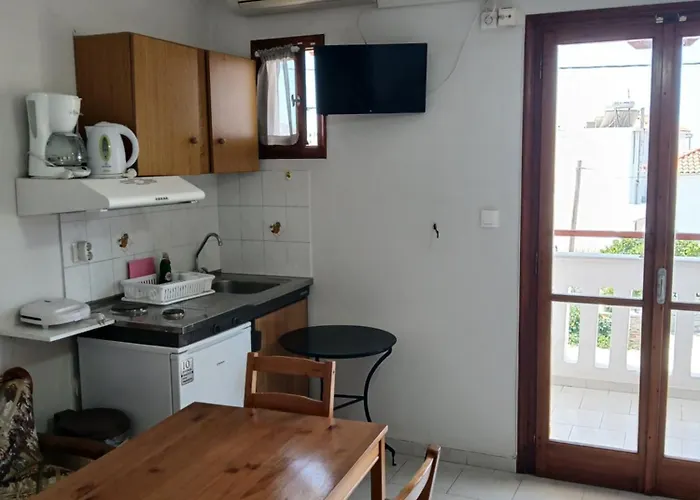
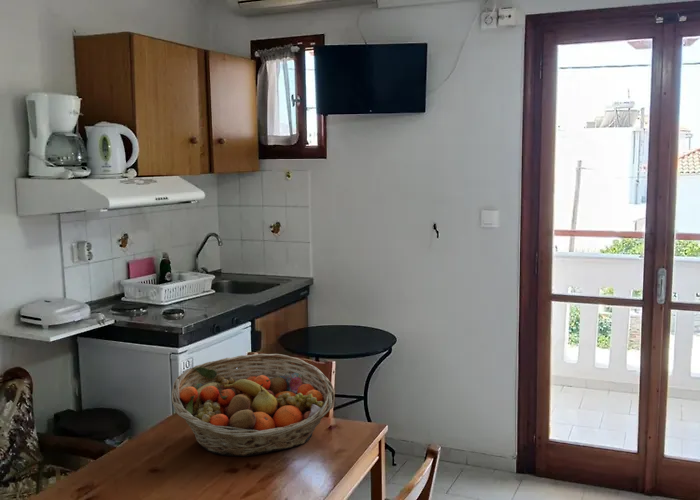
+ fruit basket (254, 402)
